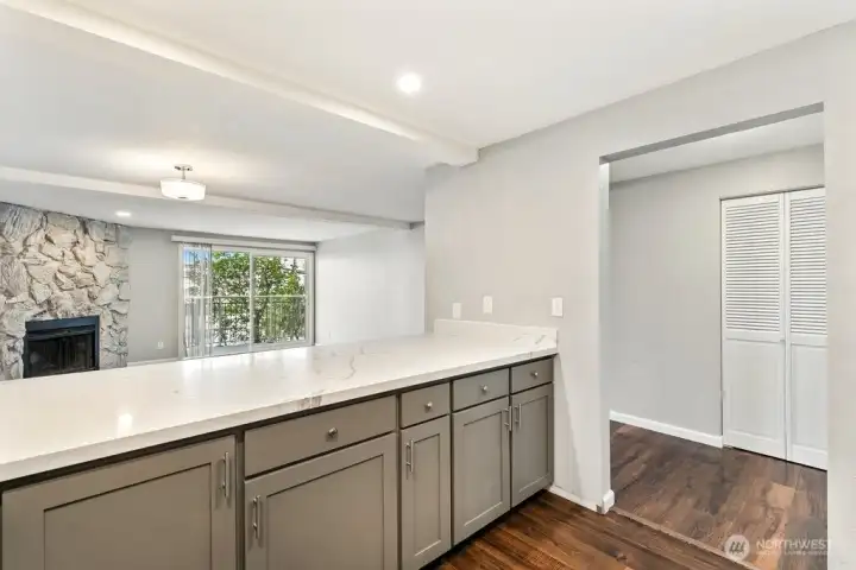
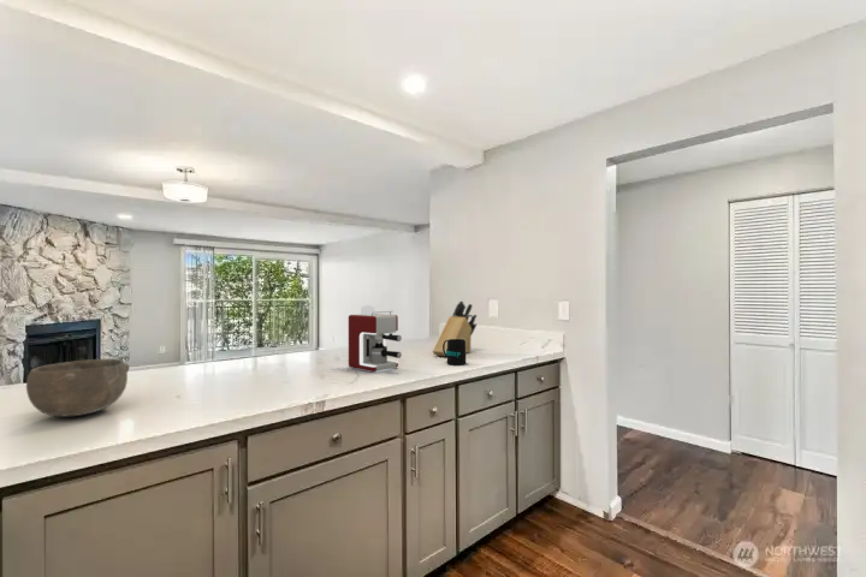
+ knife block (456, 327)
+ bowl (81, 388)
+ mug (452, 351)
+ coffee maker (379, 337)
